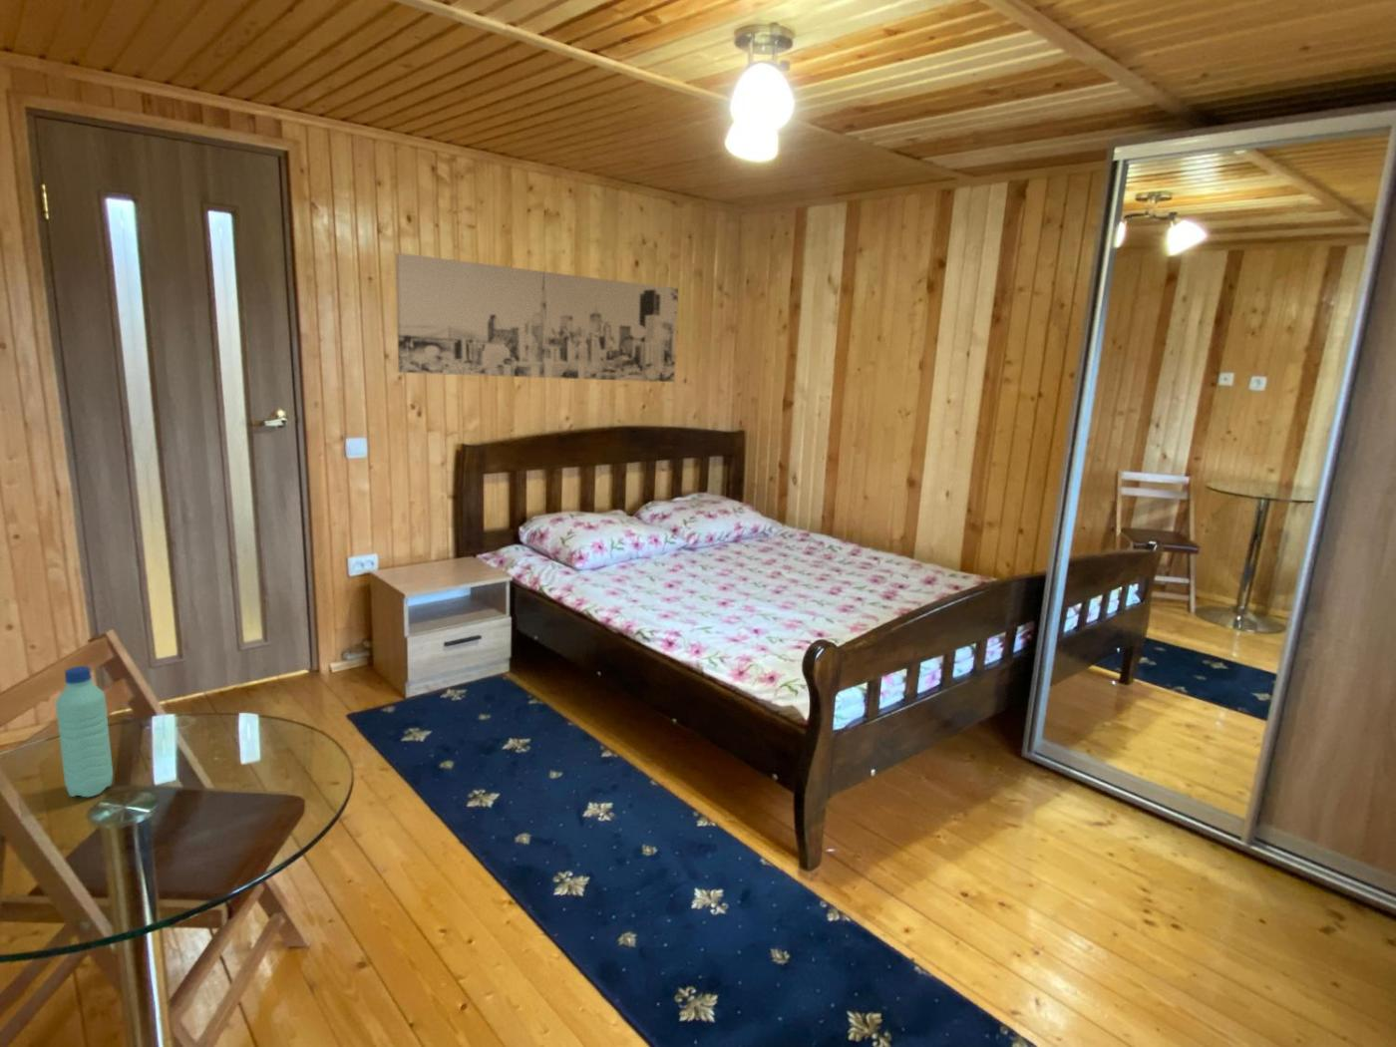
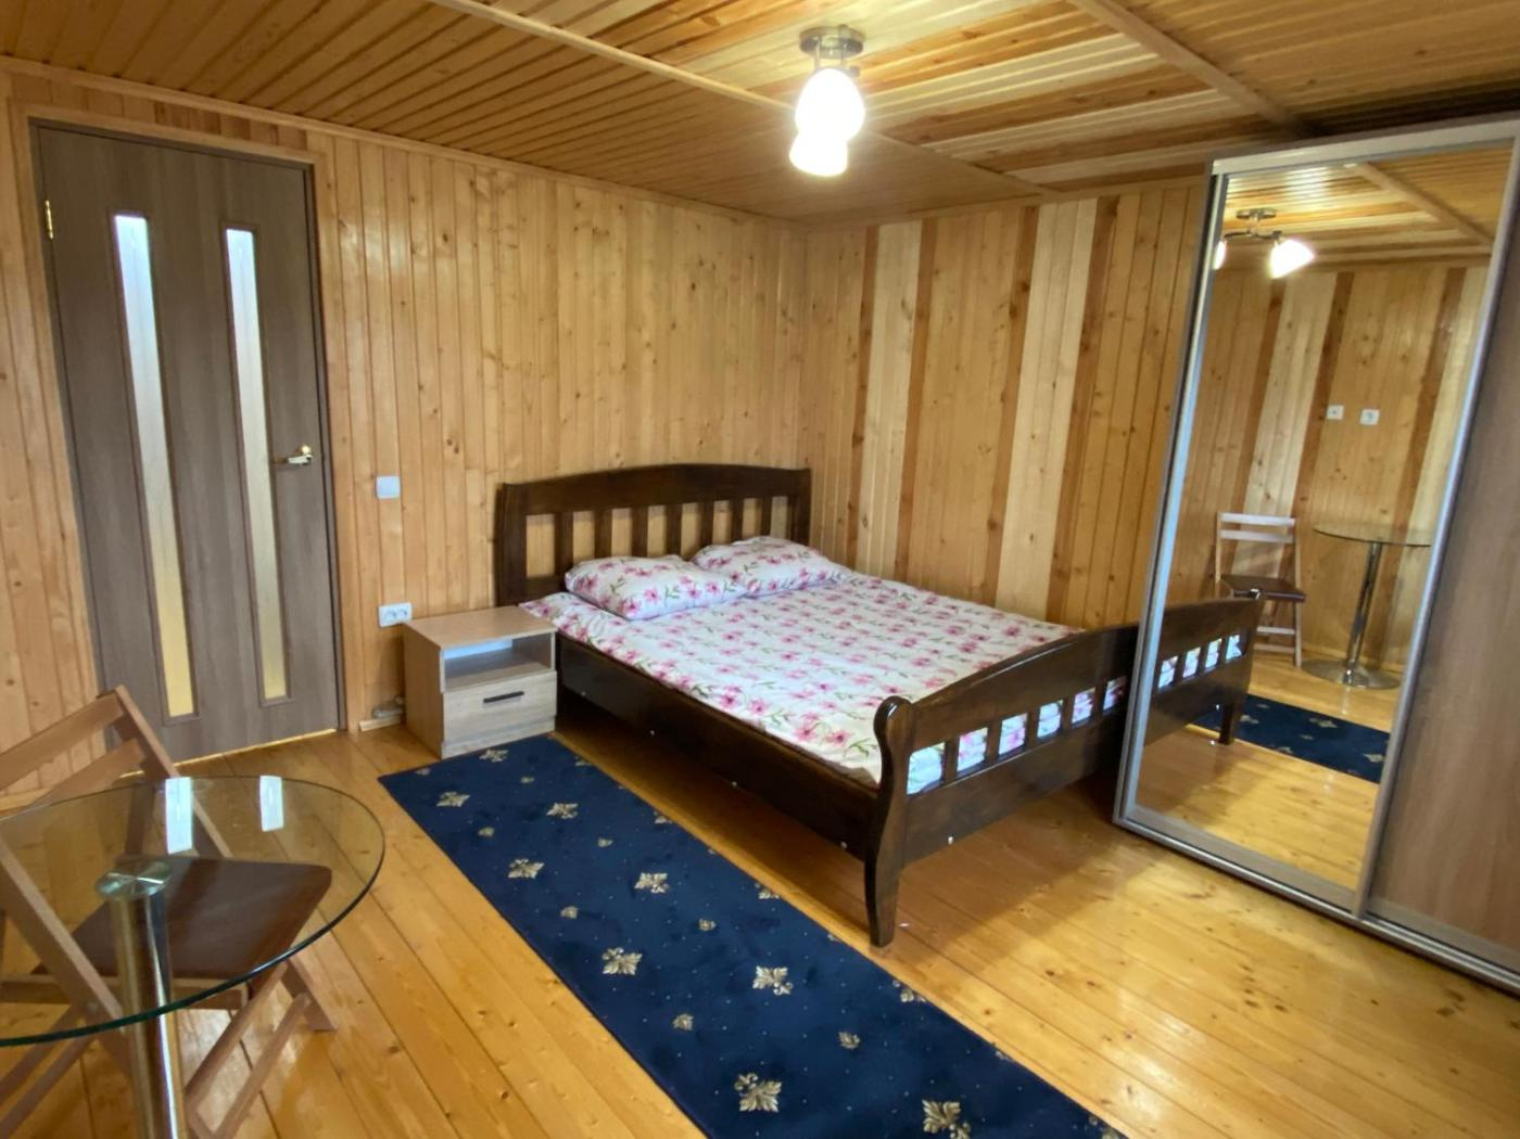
- wall art (553, 326)
- water bottle (84, 730)
